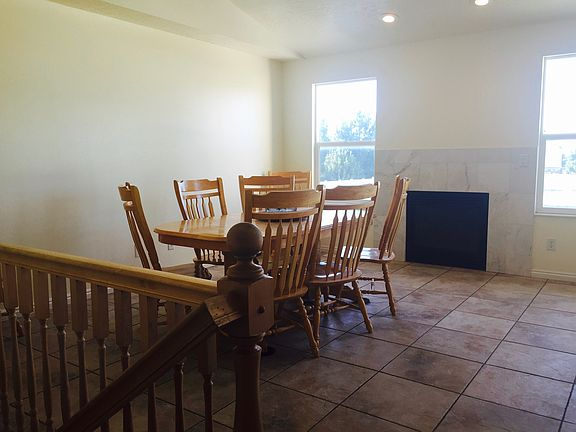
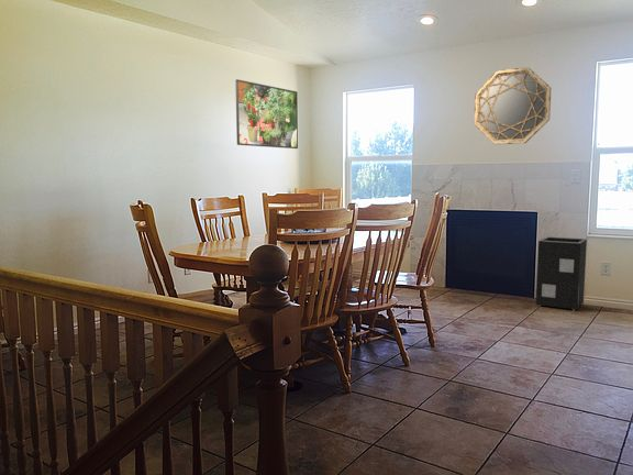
+ speaker (560, 272)
+ home mirror (511, 107)
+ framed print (268, 117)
